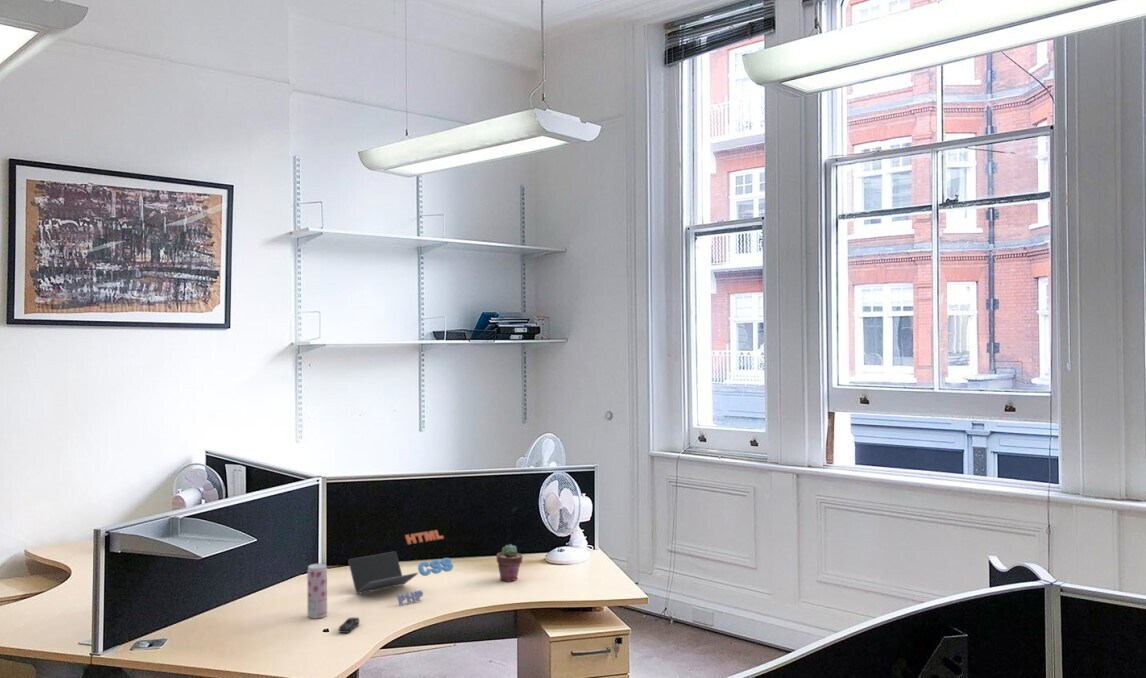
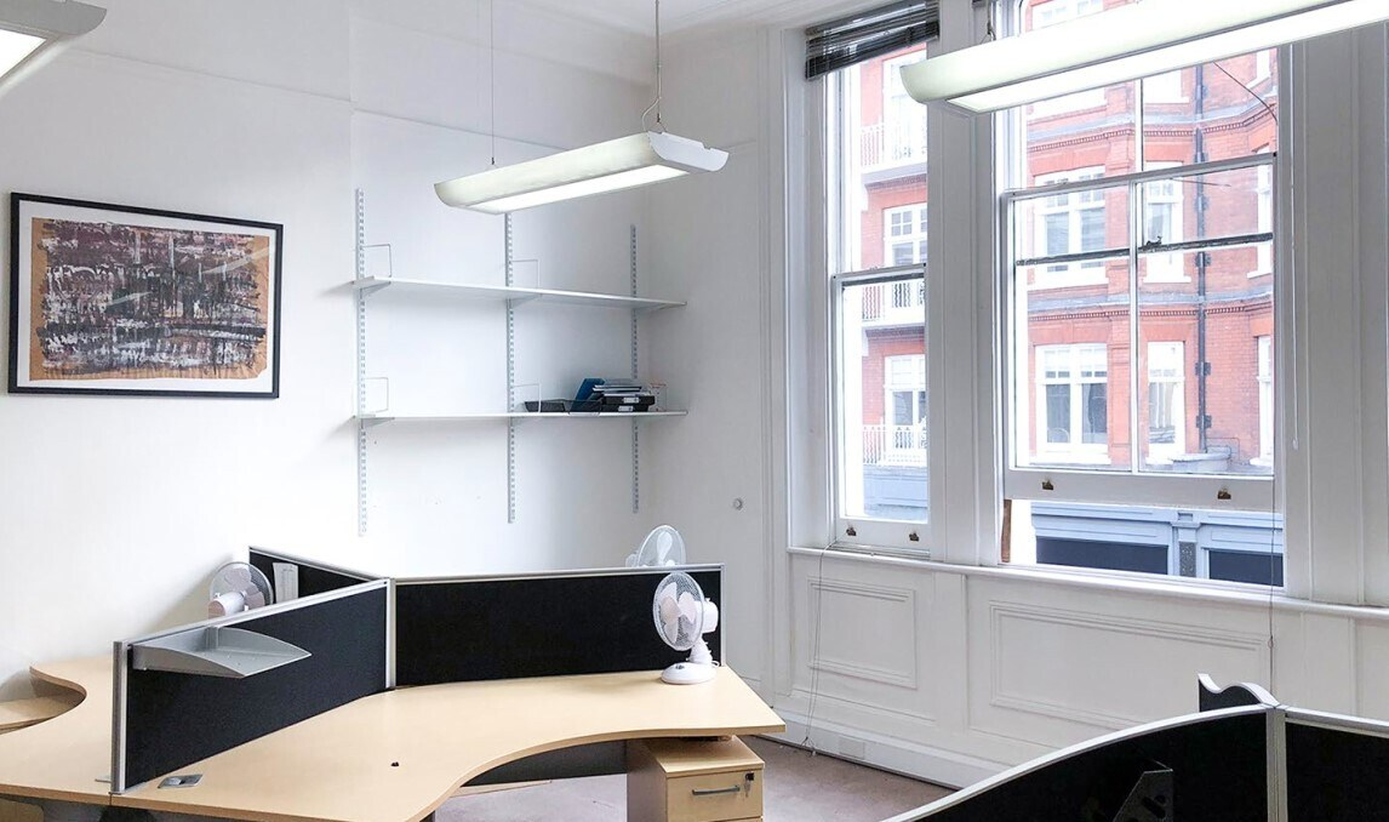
- laptop (398, 561)
- computer mouse (352, 619)
- potted succulent (509, 561)
- beverage can (317, 590)
